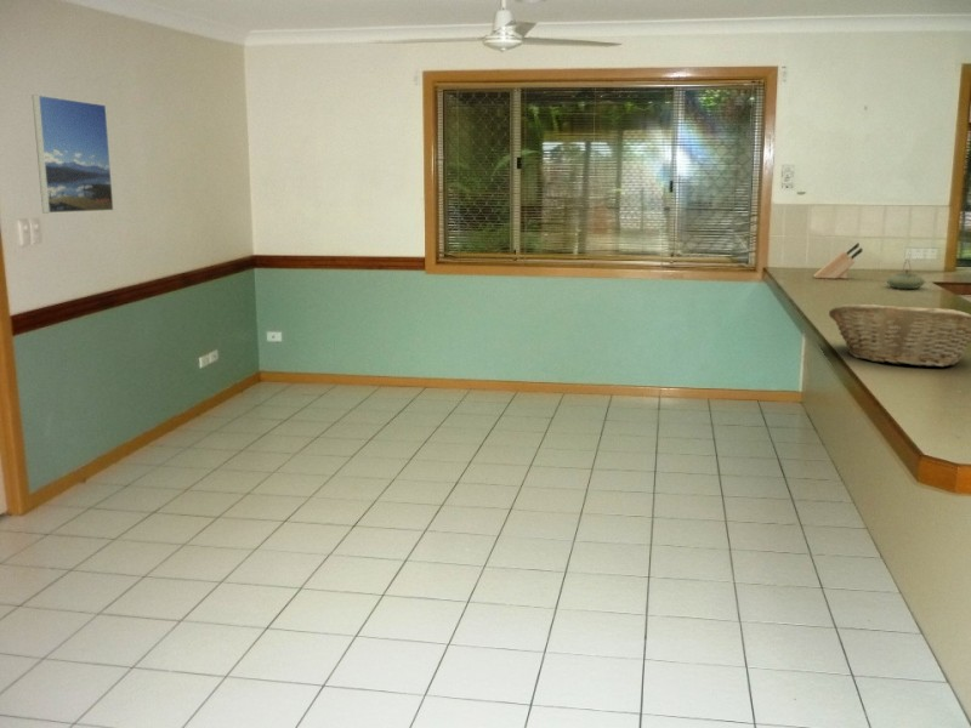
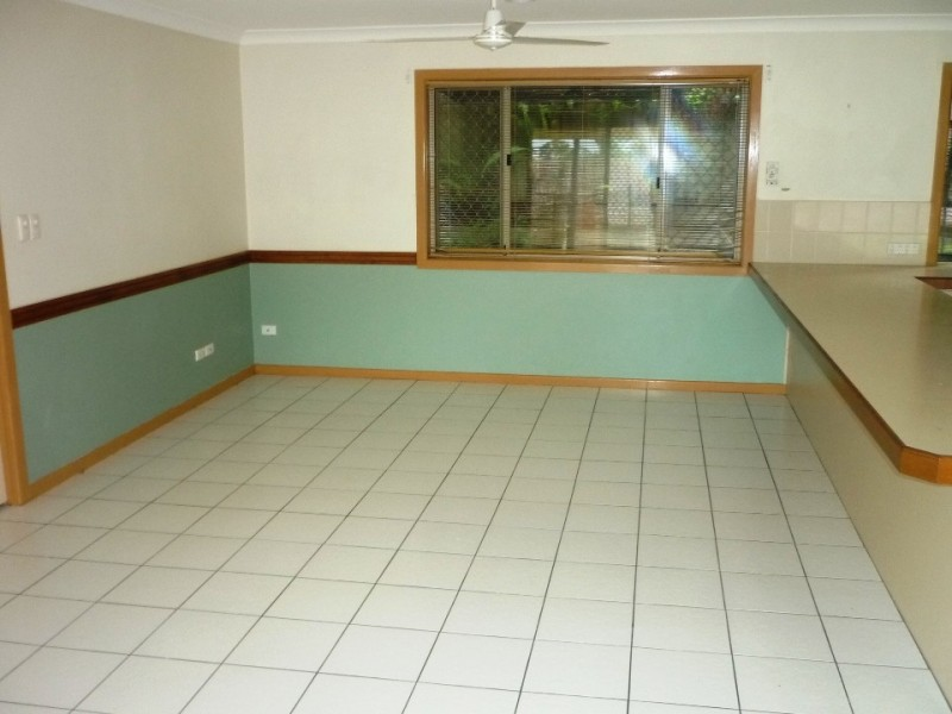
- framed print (75, 157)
- knife block (837, 260)
- fruit basket (903, 330)
- teapot (905, 273)
